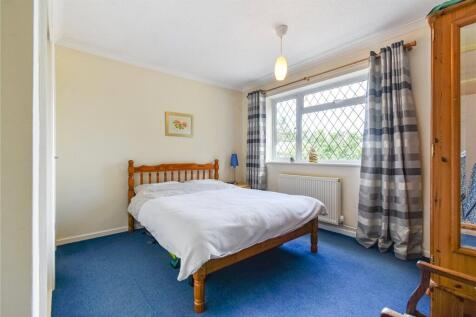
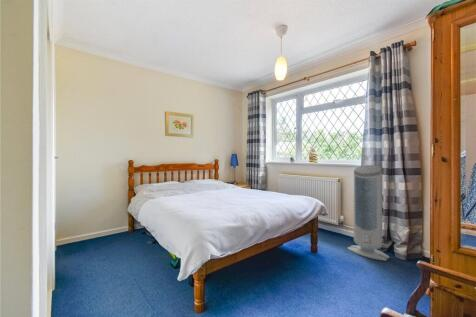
+ air purifier (367, 209)
